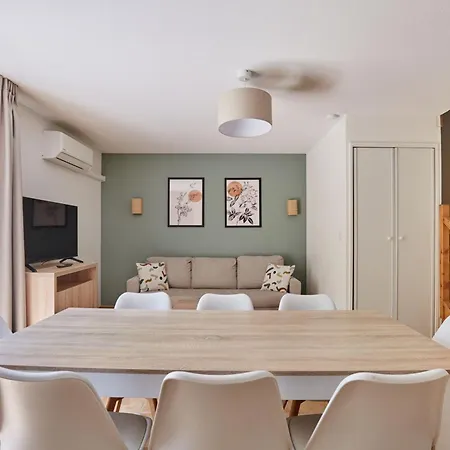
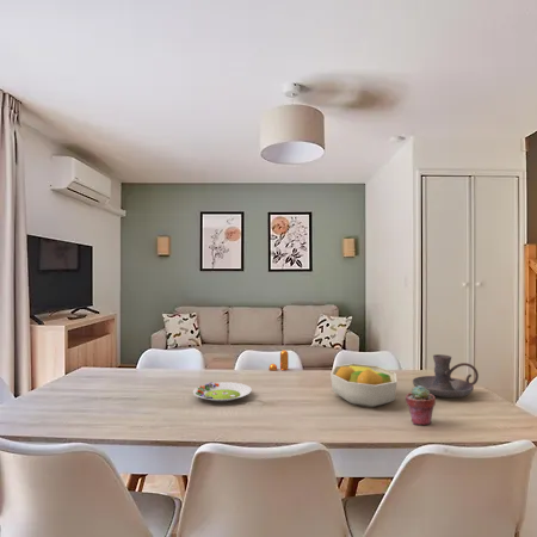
+ candle holder (448, 374)
+ salad plate (222, 391)
+ potted succulent (420, 403)
+ pepper shaker (280, 359)
+ fruit bowl (363, 379)
